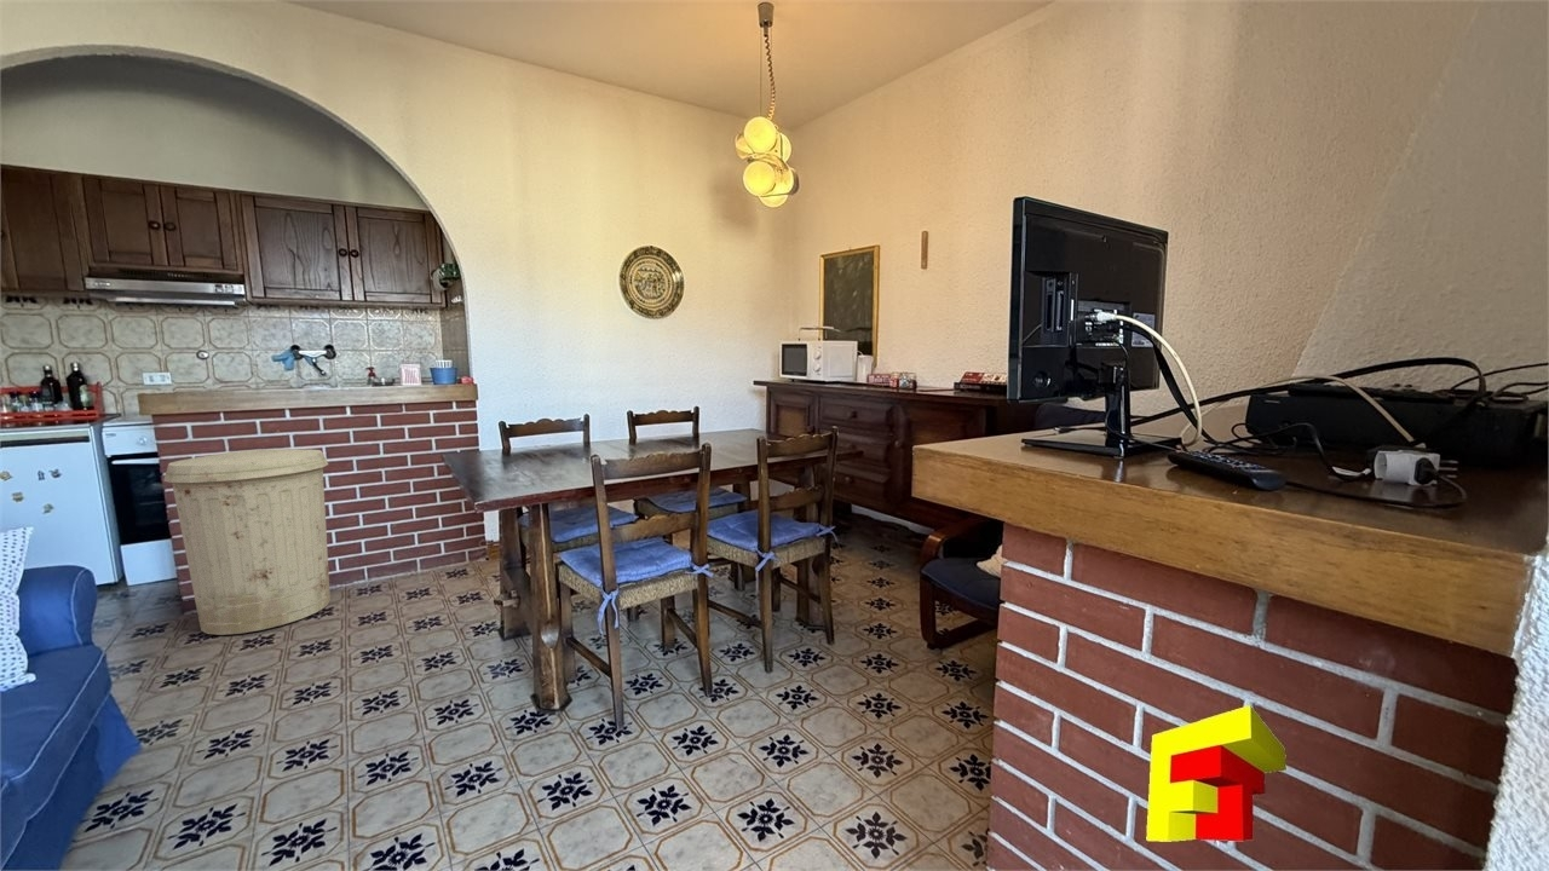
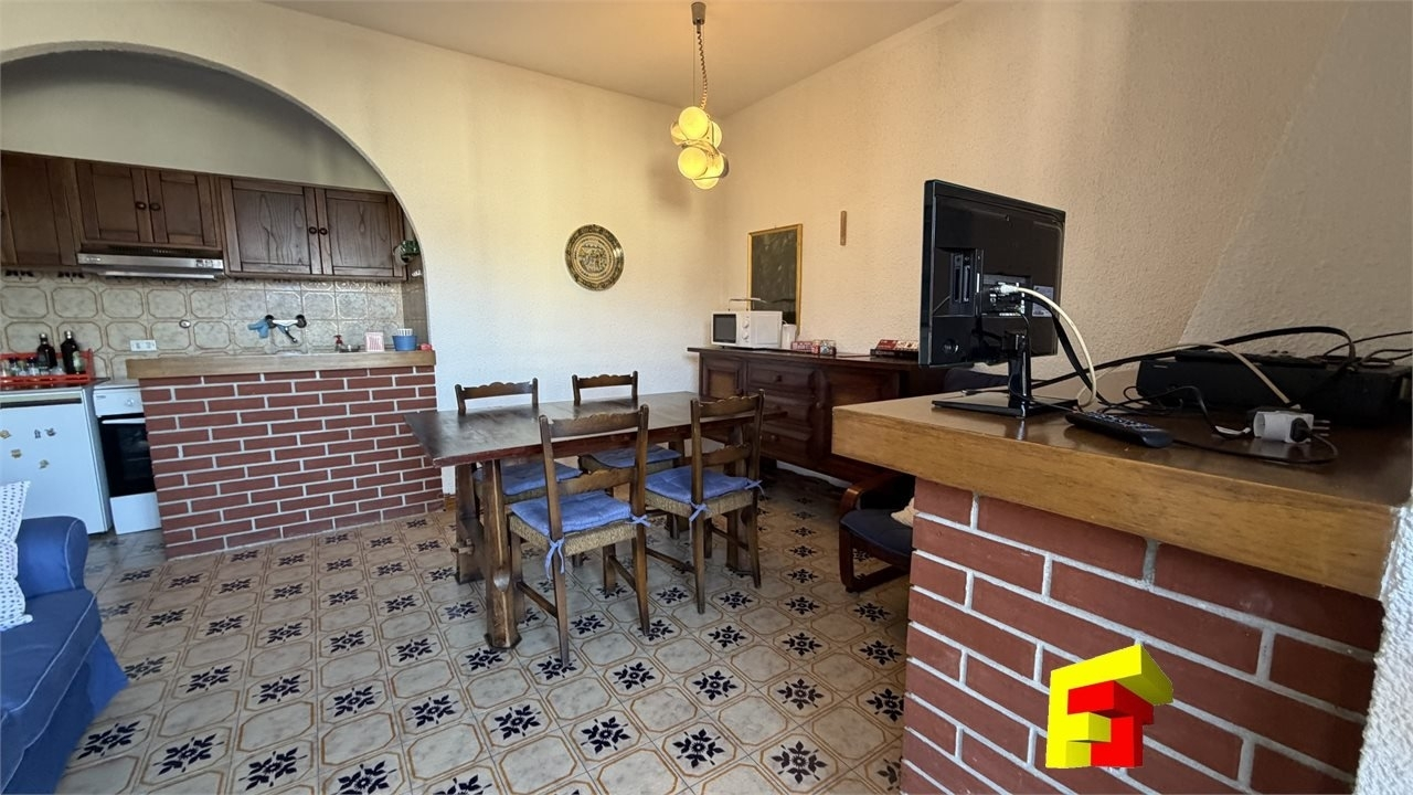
- trash can (259, 533)
